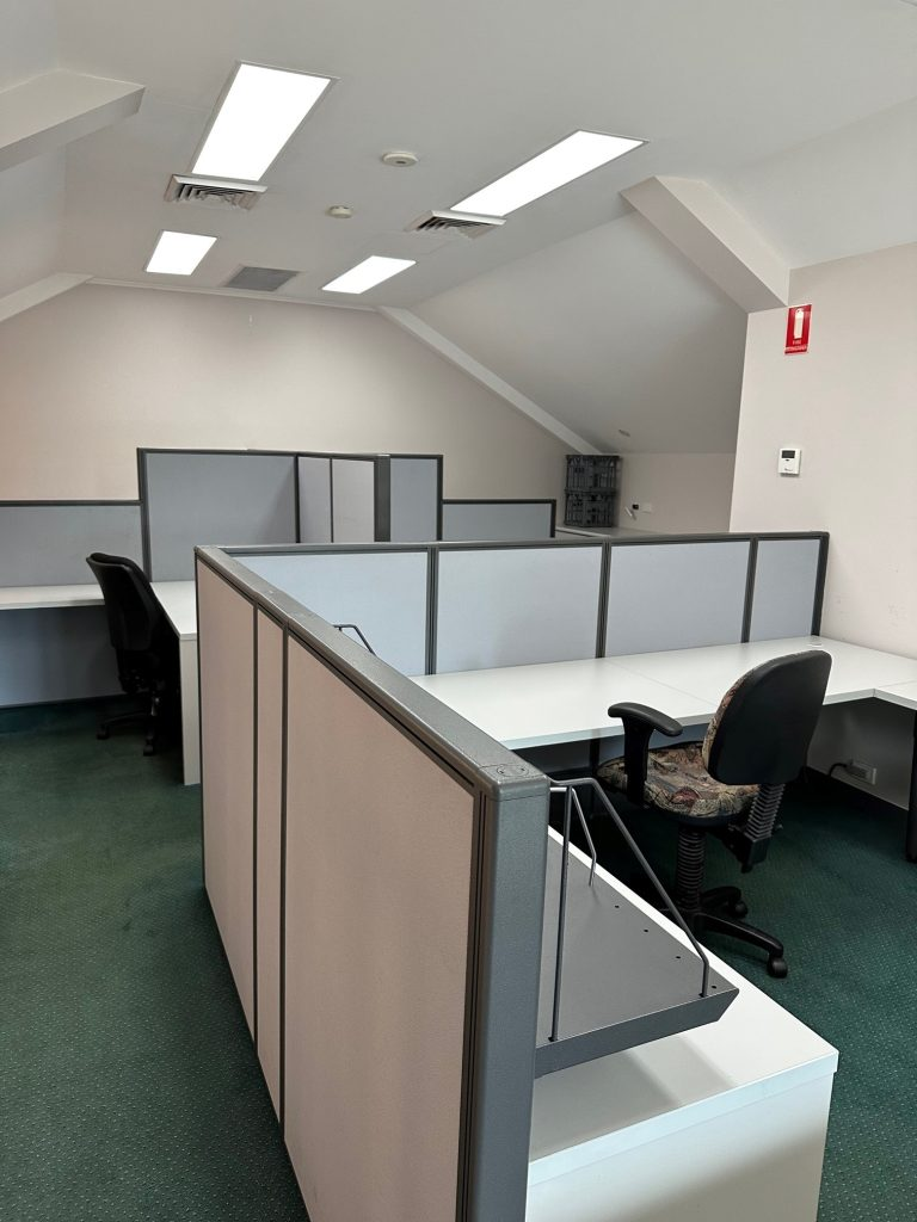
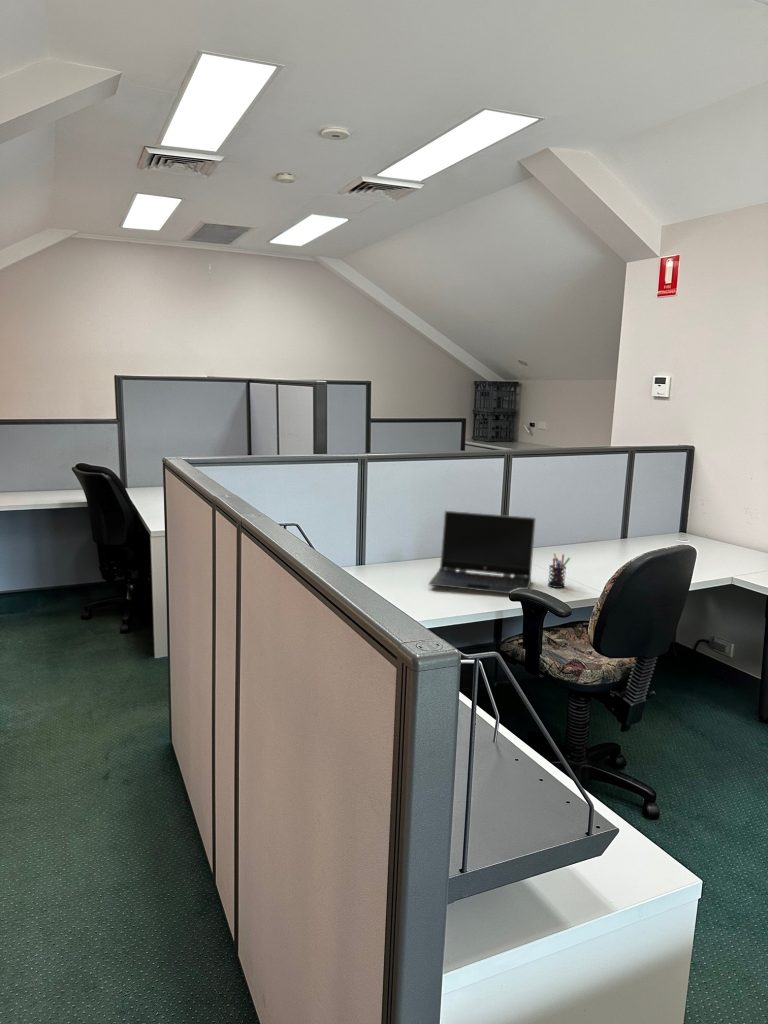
+ laptop computer (483, 552)
+ pen holder (559, 569)
